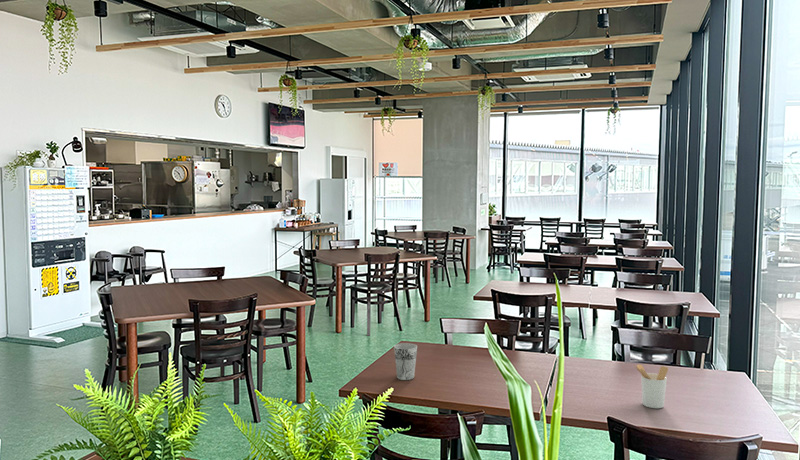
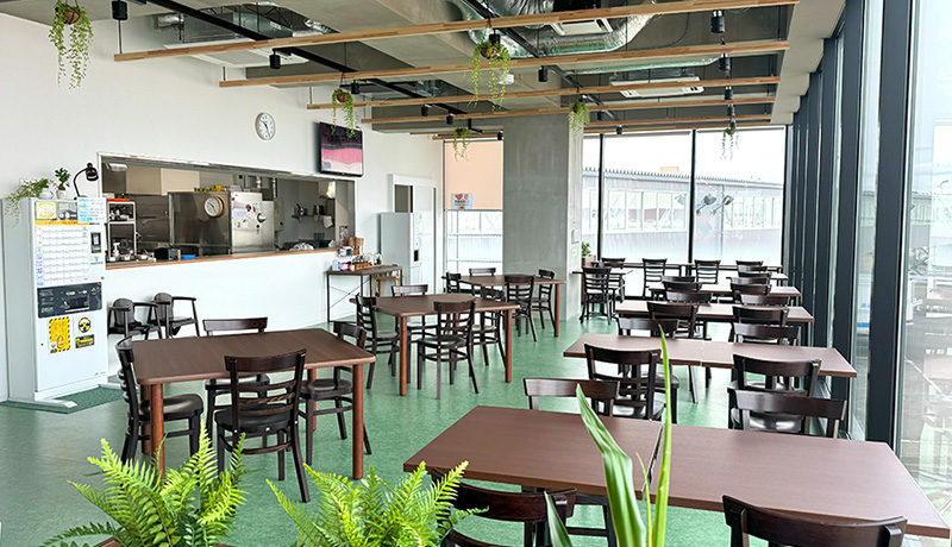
- utensil holder (649, 384)
- cup (405, 361)
